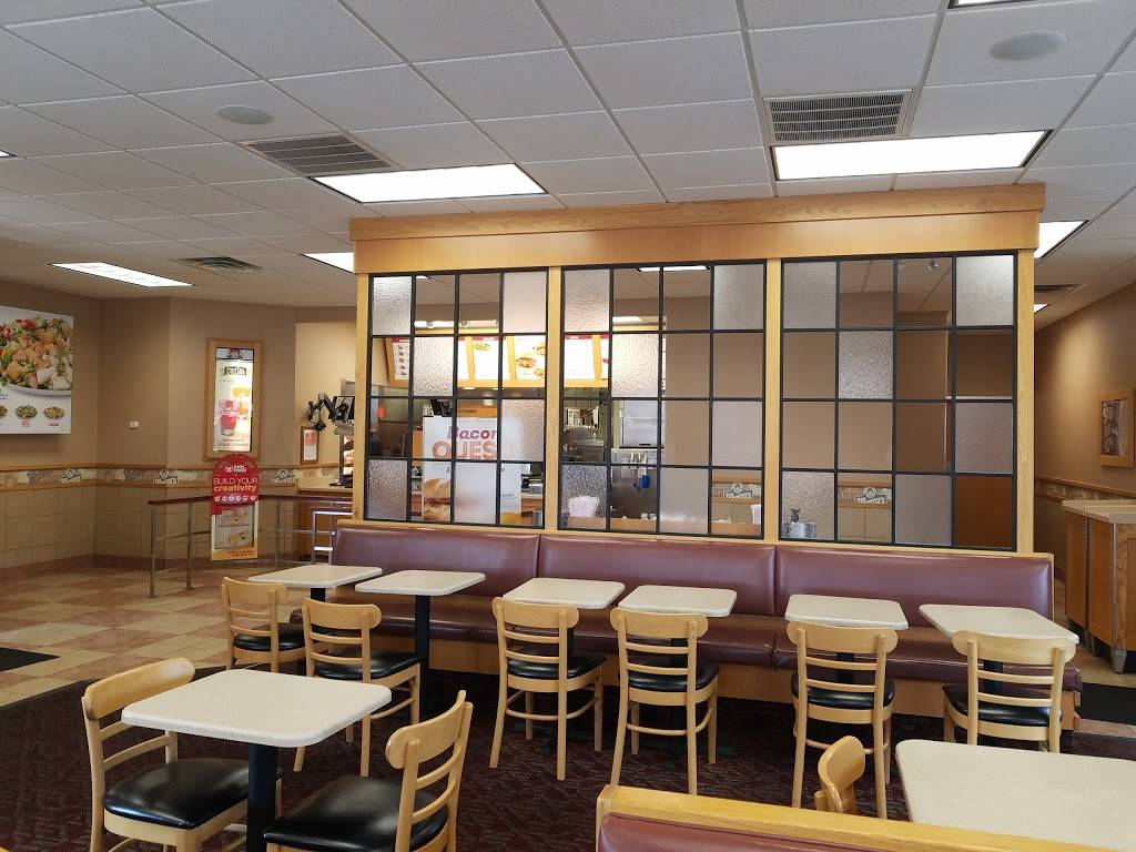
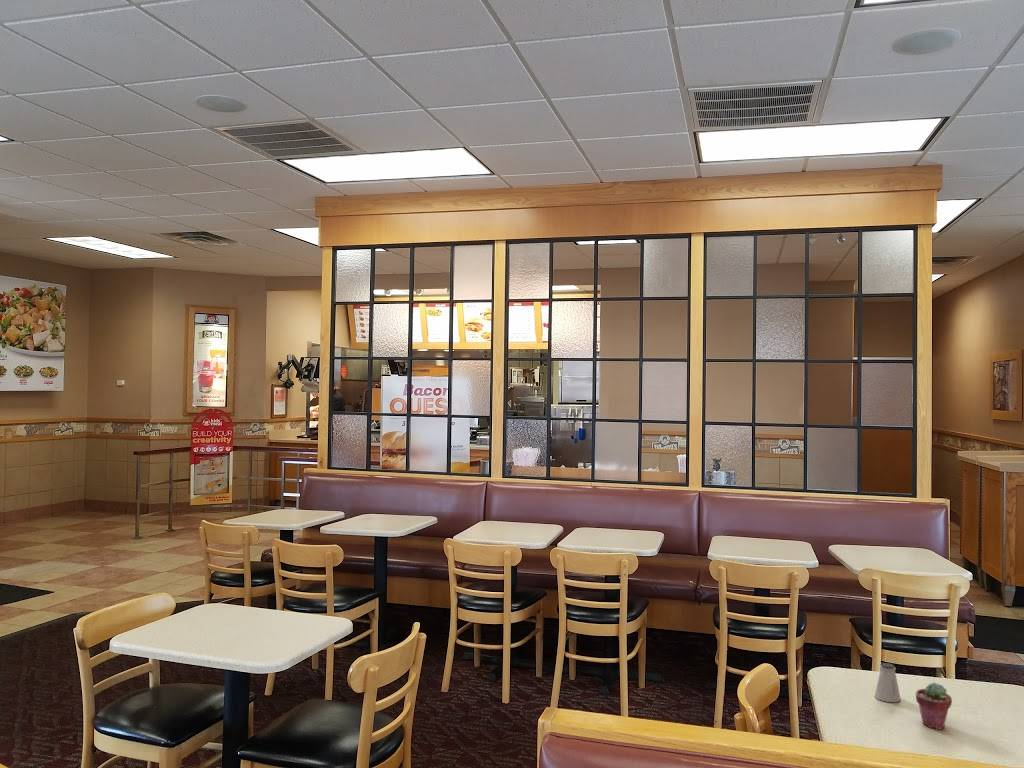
+ saltshaker (887, 681)
+ potted succulent (933, 703)
